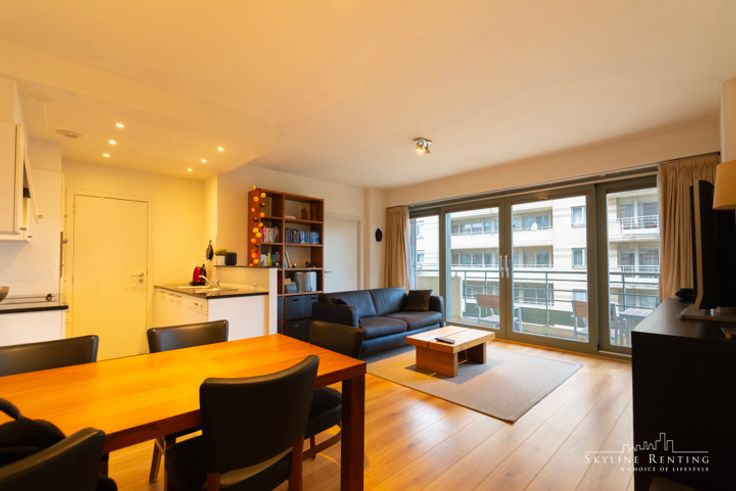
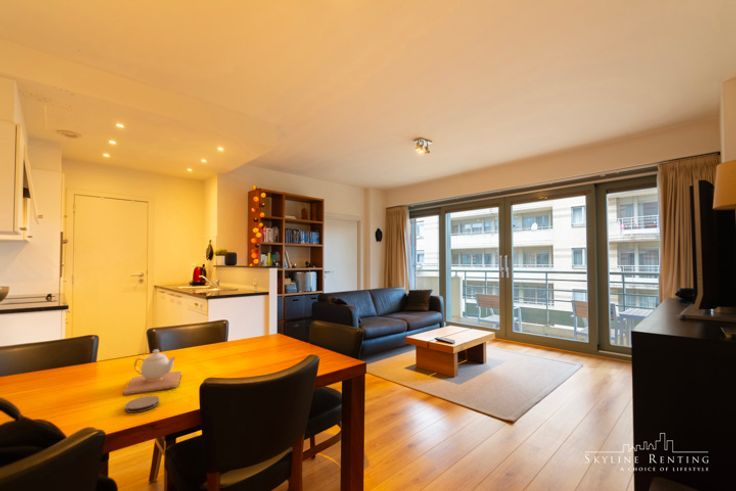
+ coaster (142, 403)
+ teapot (154, 366)
